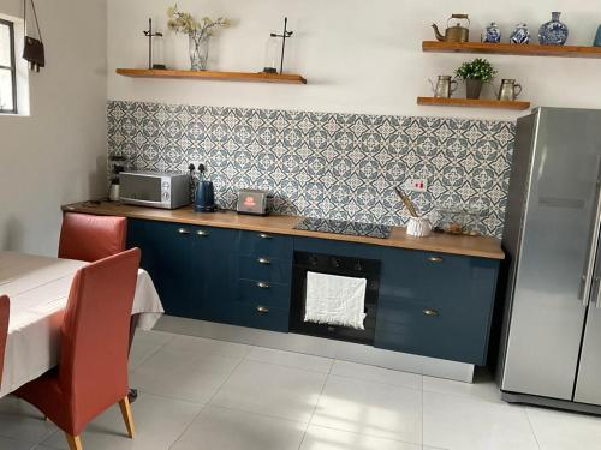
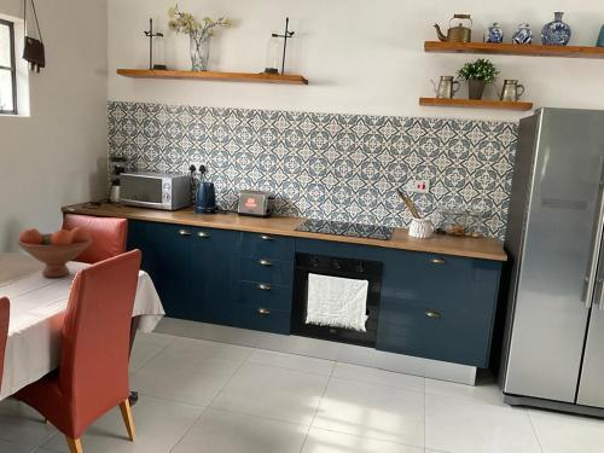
+ fruit bowl (56, 250)
